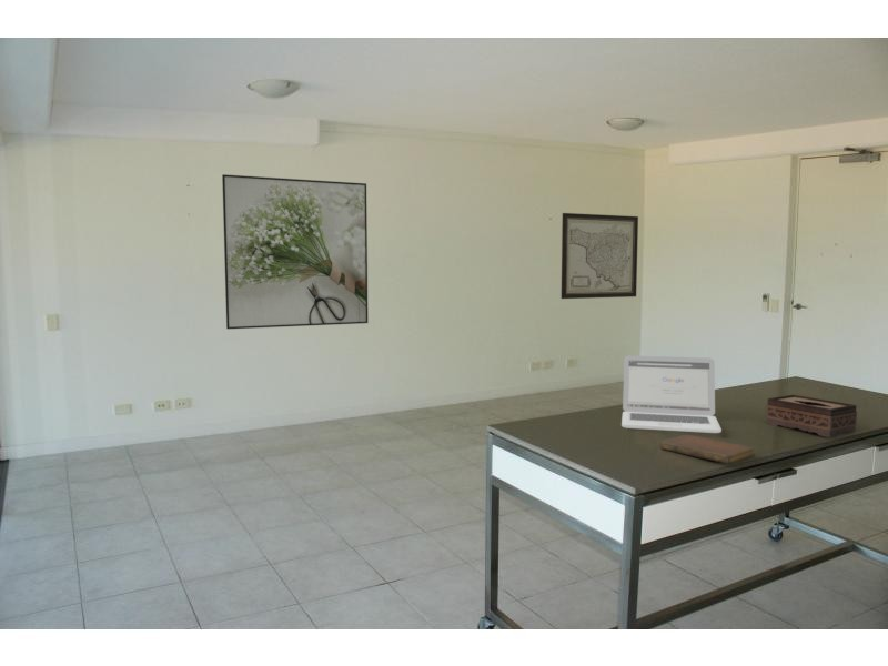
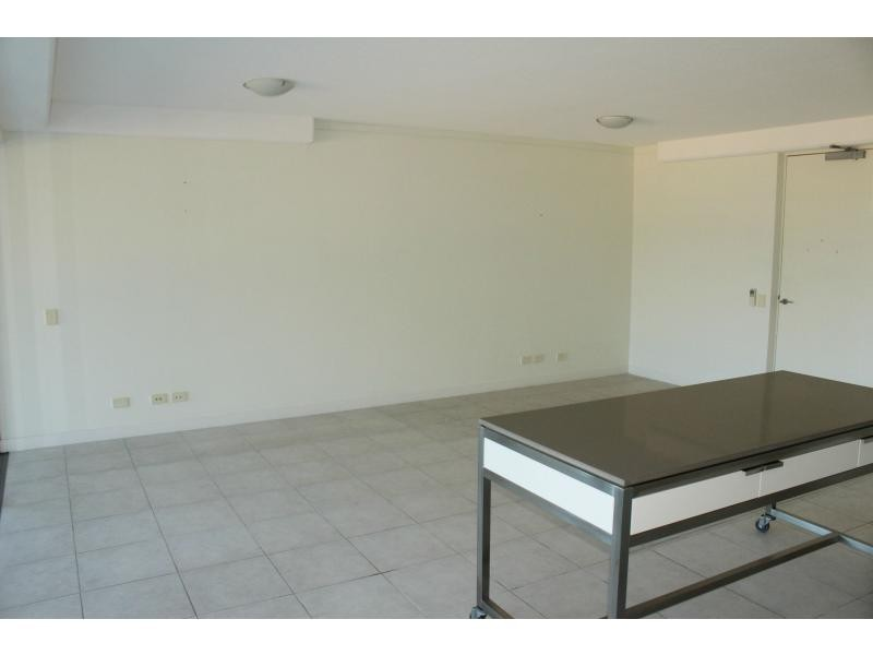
- laptop (669, 392)
- tissue box (810, 414)
- wall art (601, 256)
- notebook (706, 448)
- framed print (299, 253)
